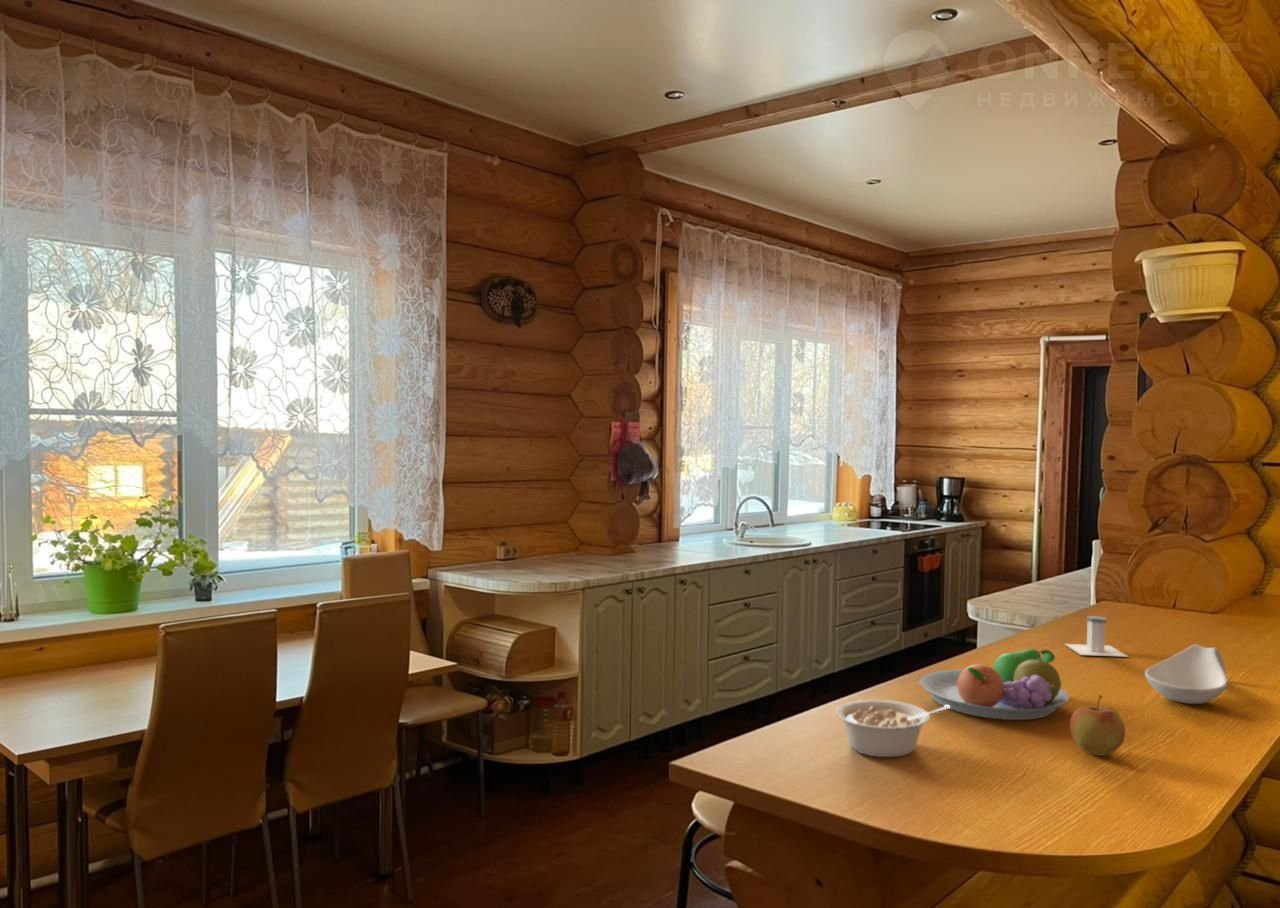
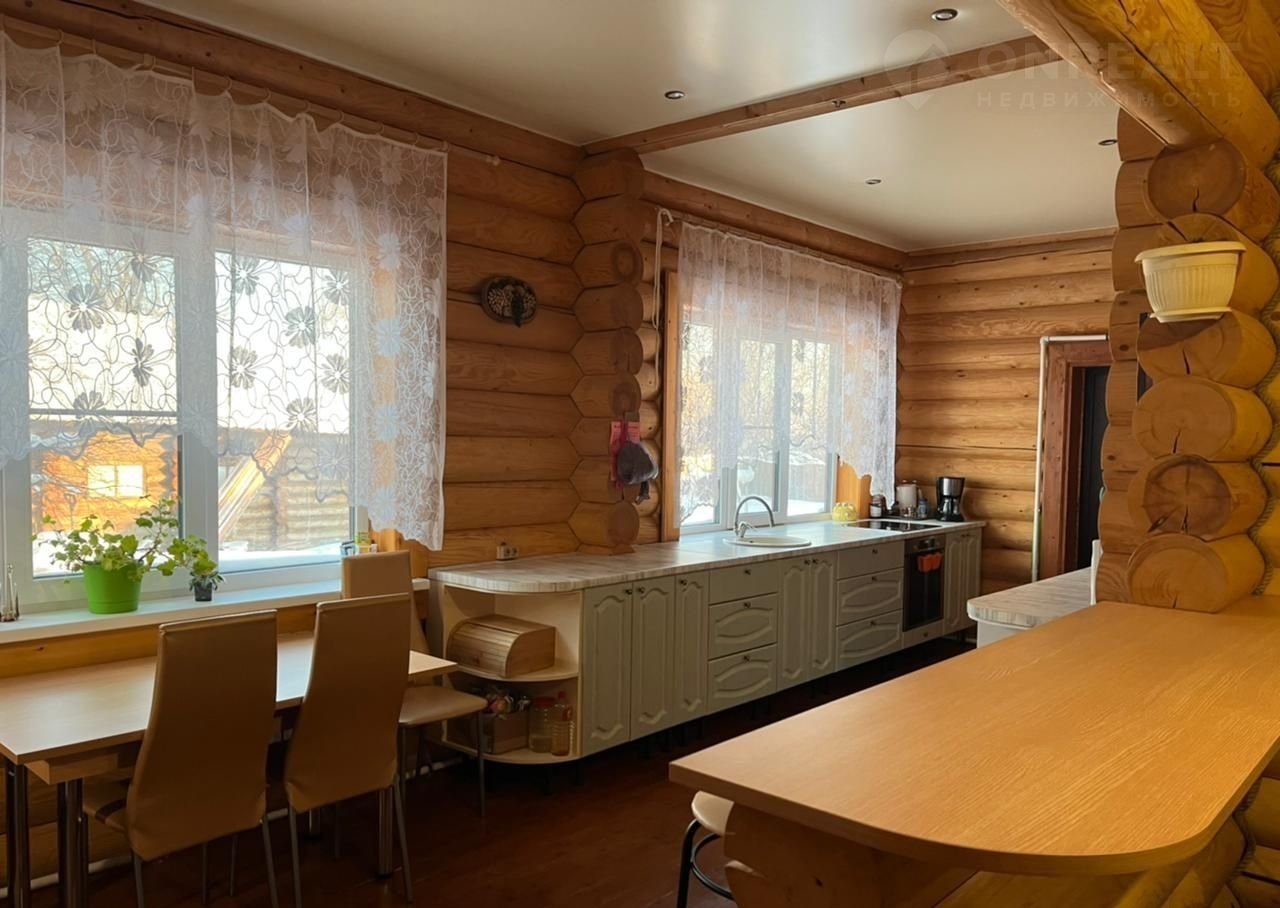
- salt shaker (1095, 633)
- fruit bowl (998, 674)
- apple (1097, 724)
- spoon rest (1194, 671)
- legume (884, 725)
